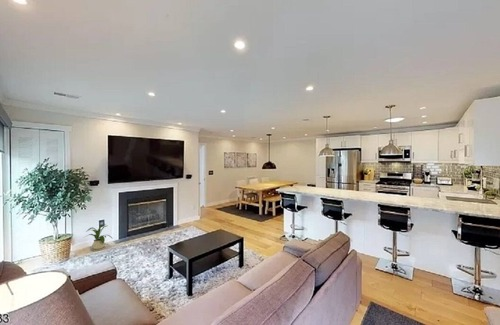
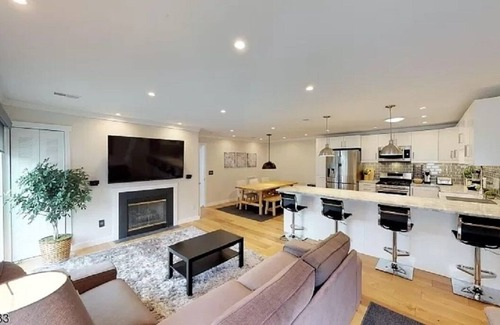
- house plant (98, 235)
